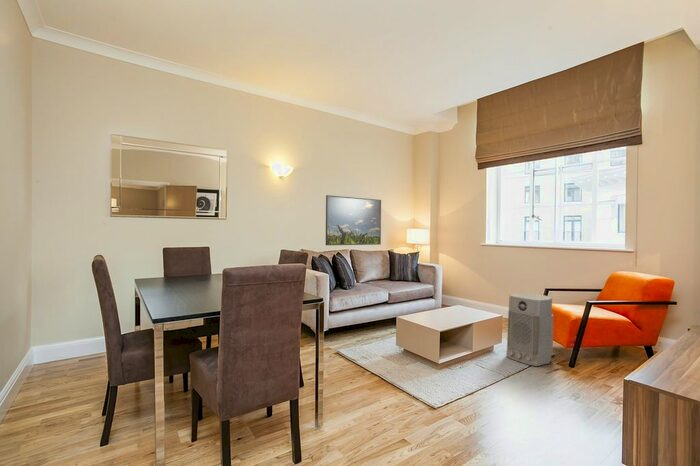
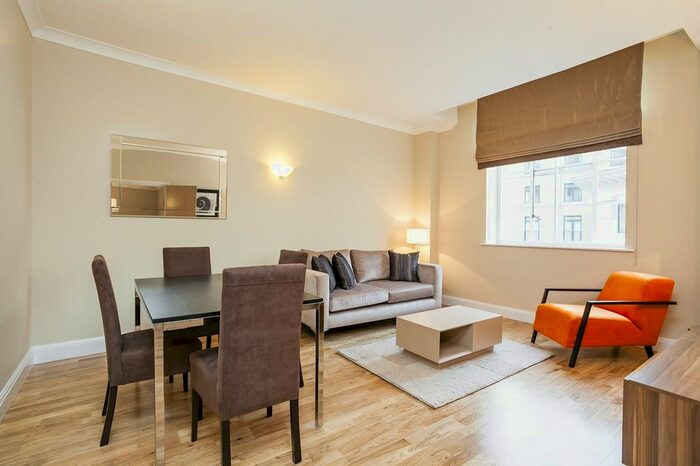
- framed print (354, 221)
- air purifier (530, 327)
